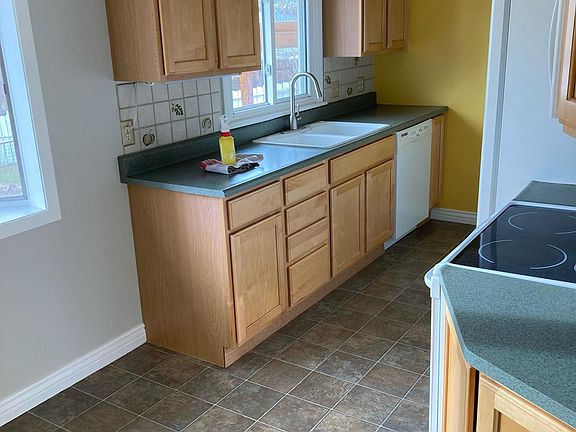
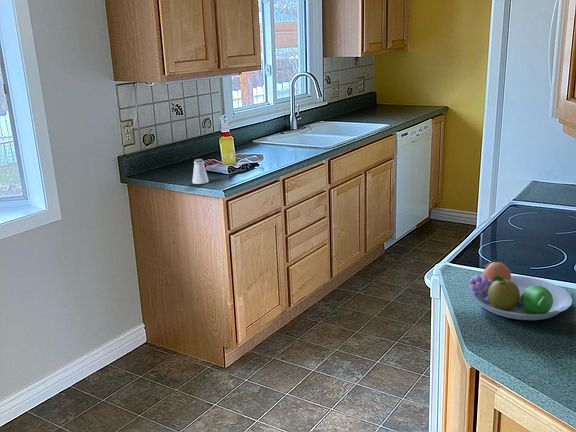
+ fruit bowl (520, 286)
+ saltshaker (199, 171)
